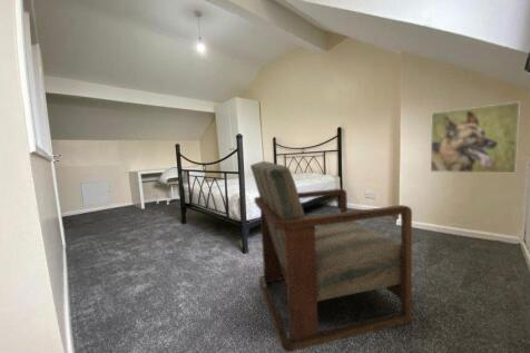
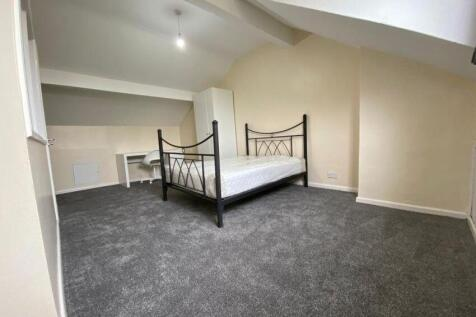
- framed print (470, 140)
- armchair (322, 231)
